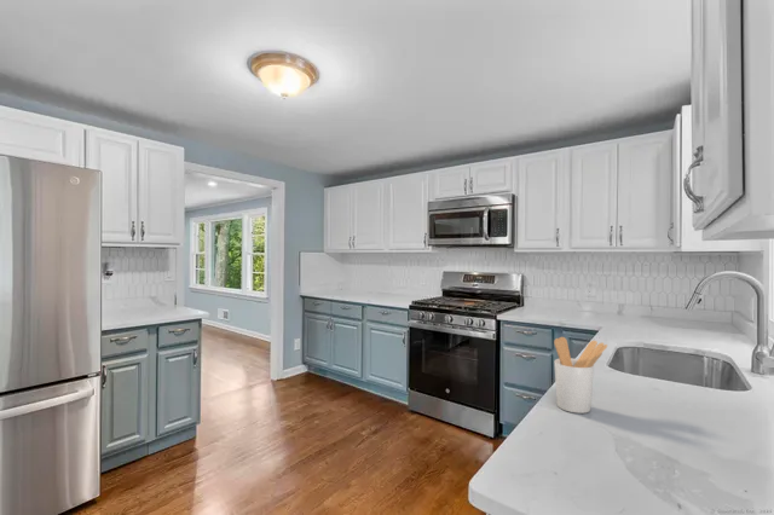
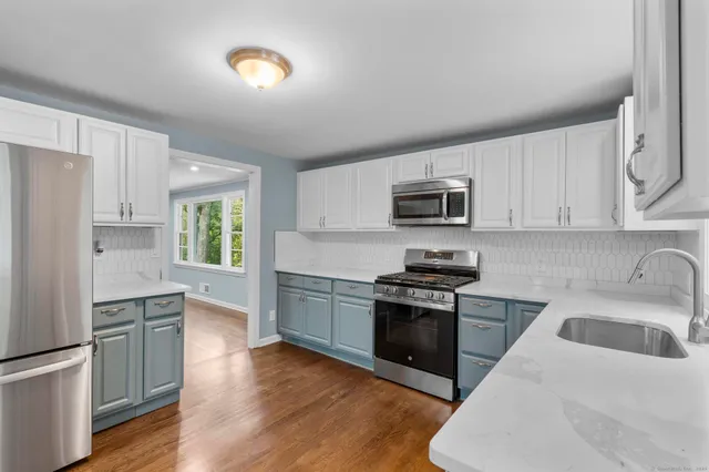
- utensil holder (580, 372)
